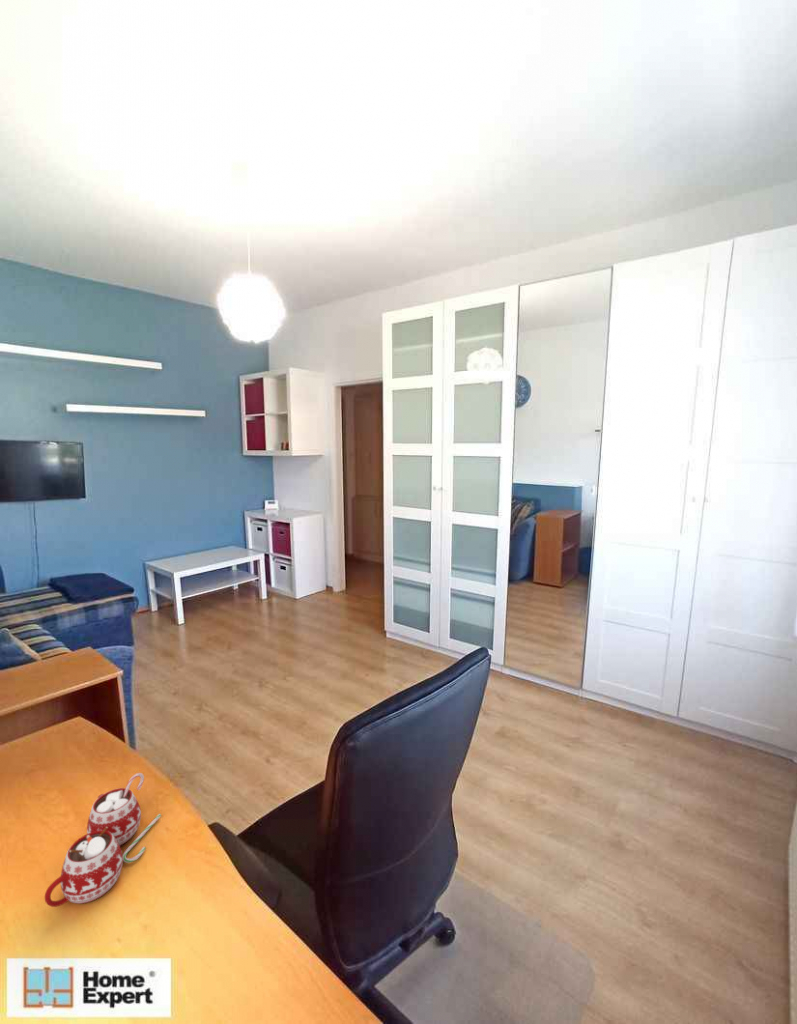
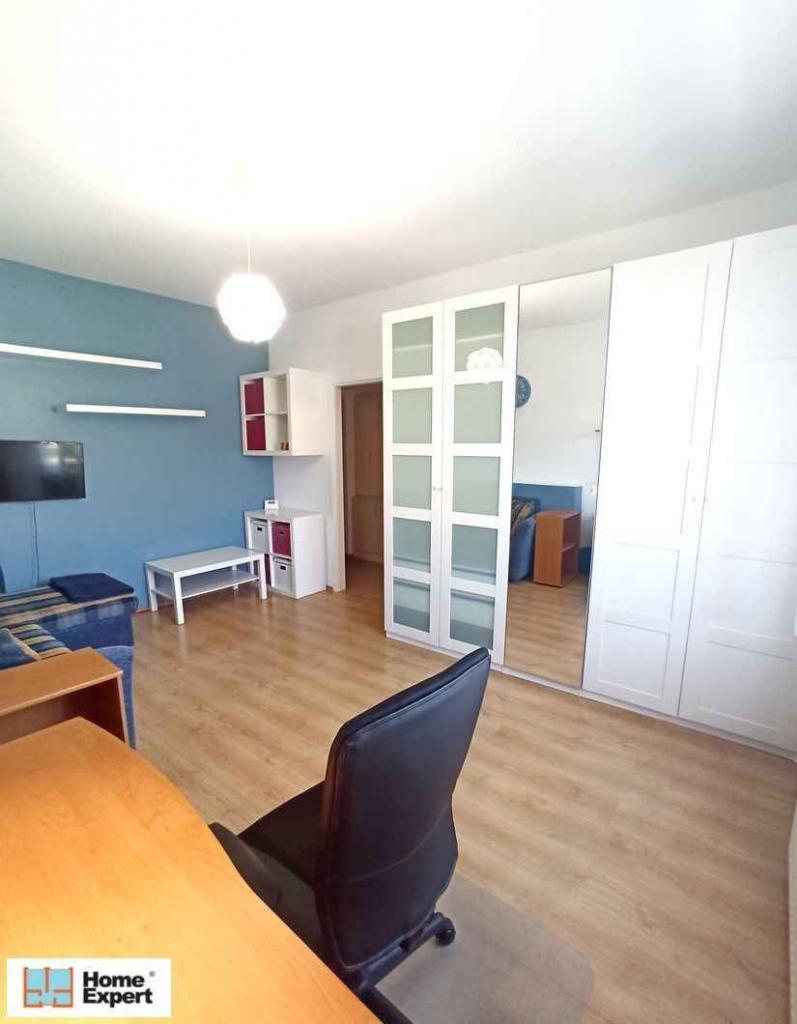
- mug (99, 832)
